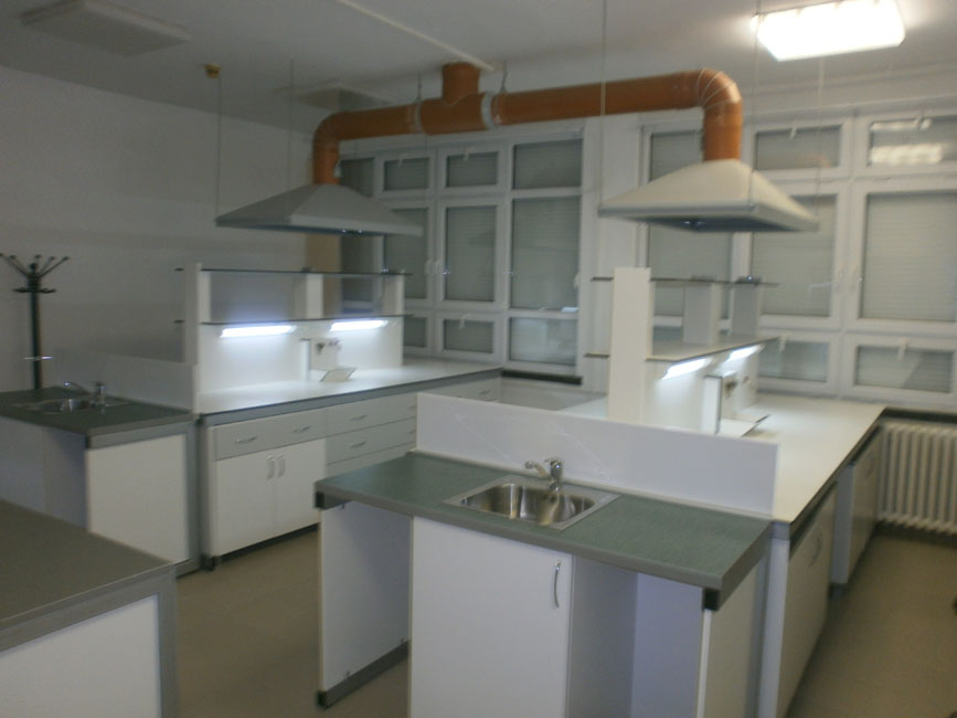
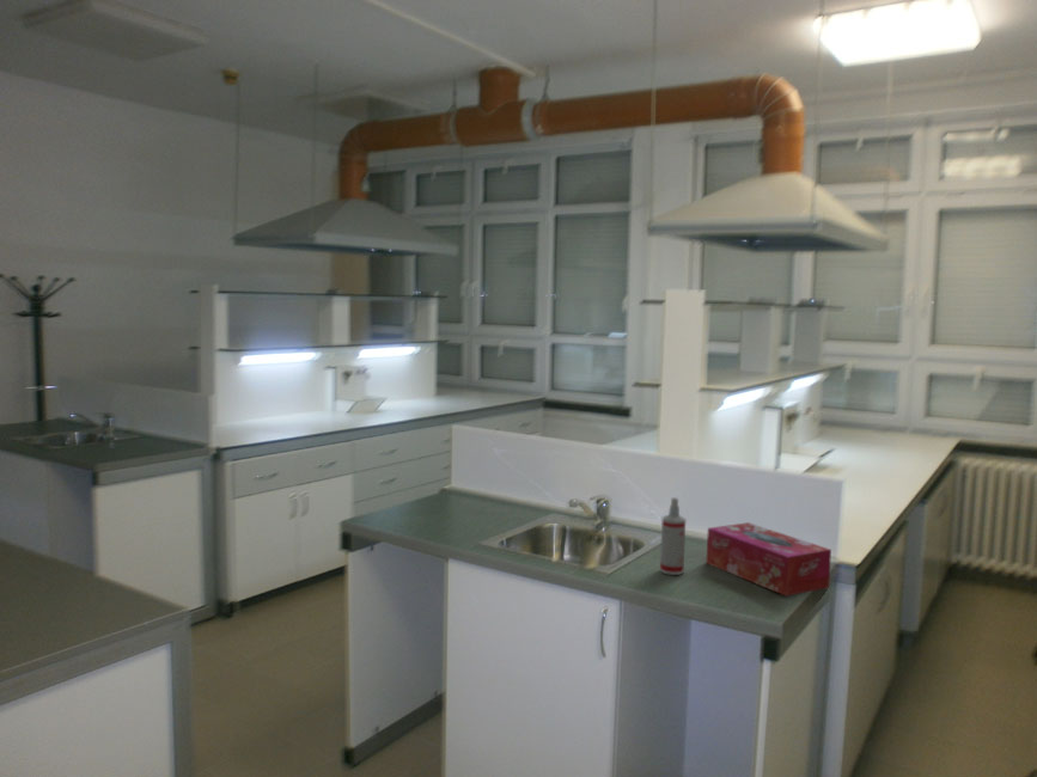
+ tissue box (765, 556)
+ spray bottle (672, 534)
